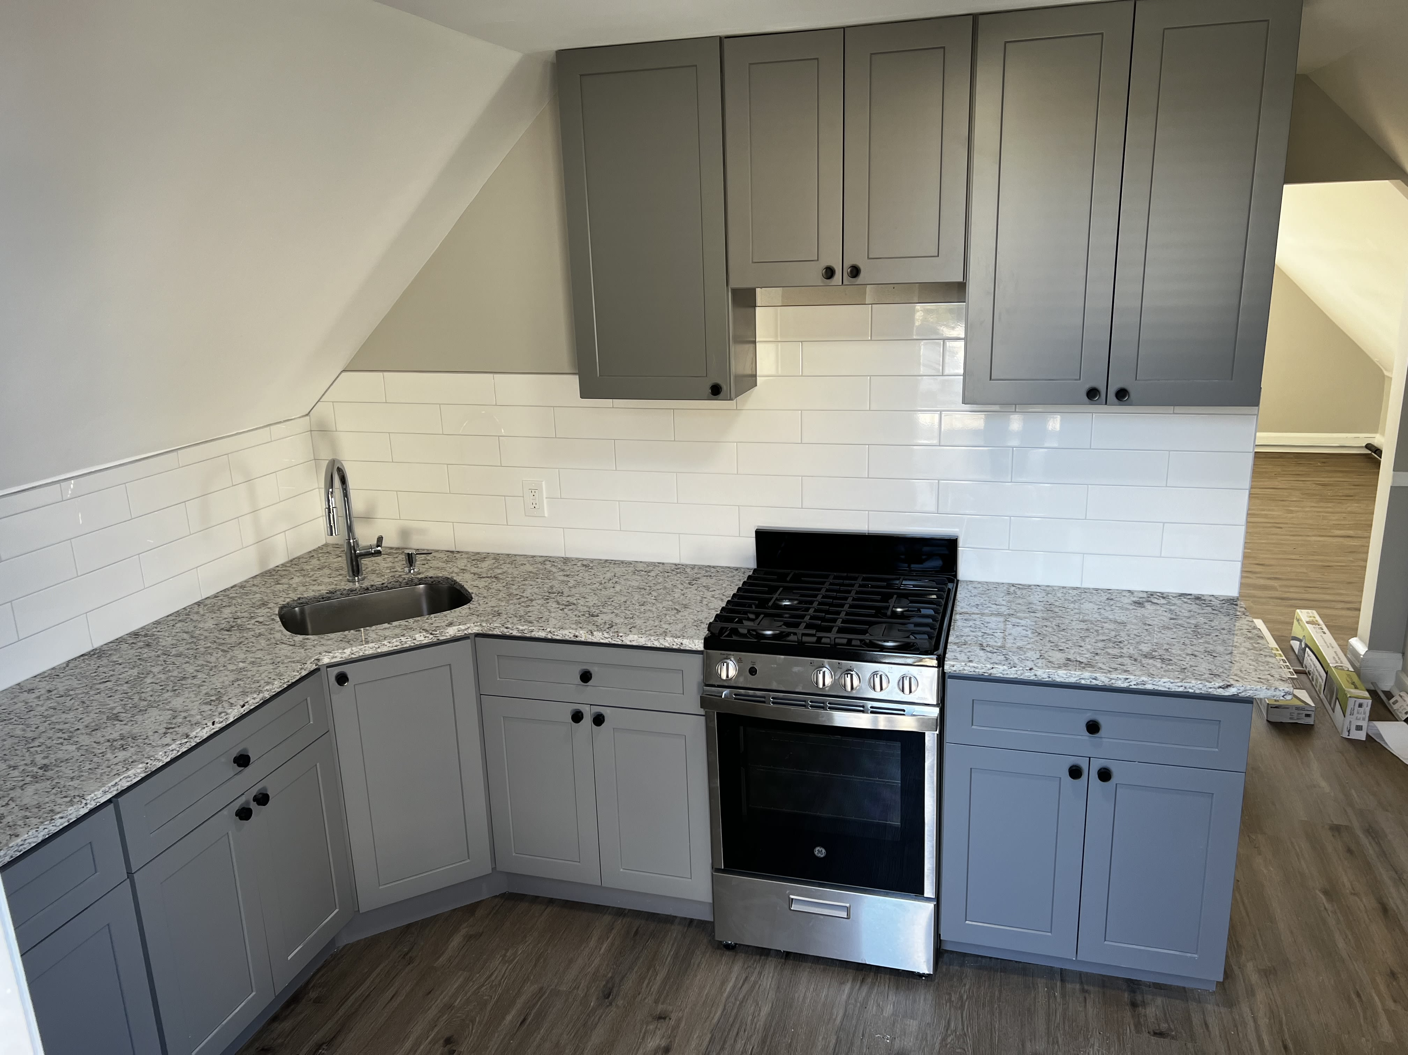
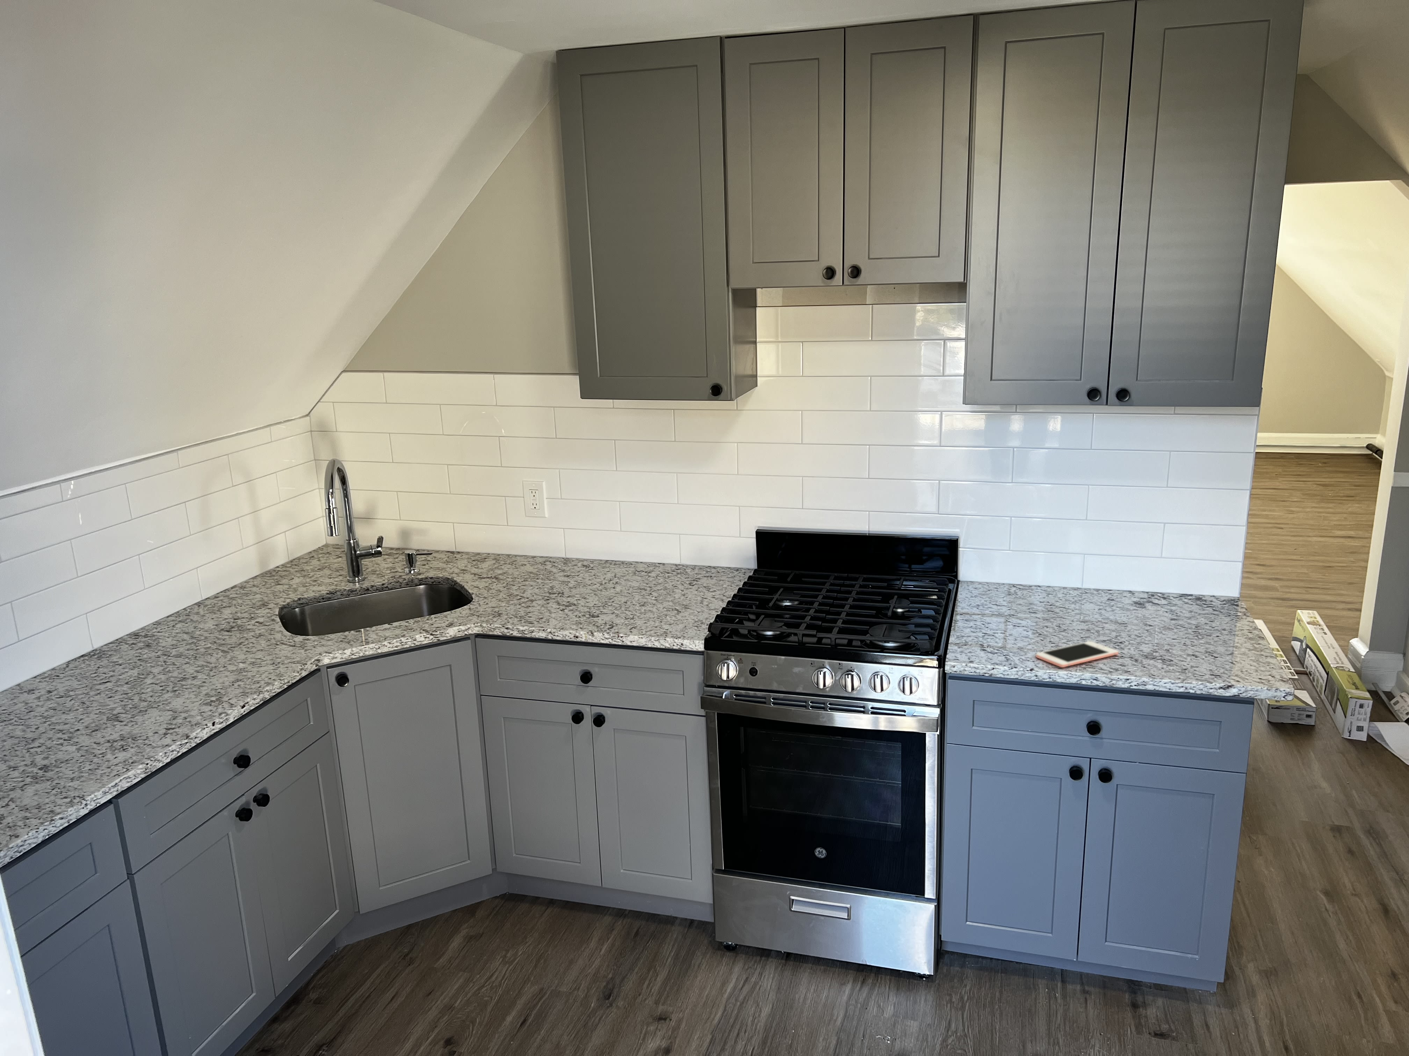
+ cell phone (1076, 653)
